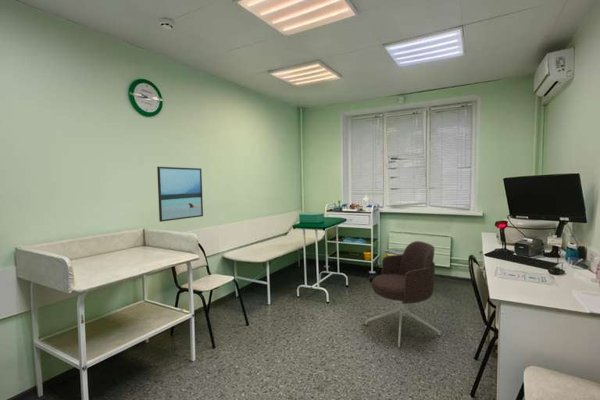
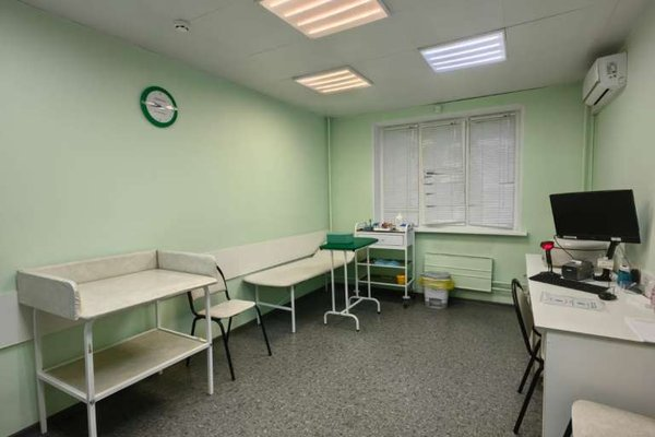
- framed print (181, 193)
- office chair (401, 287)
